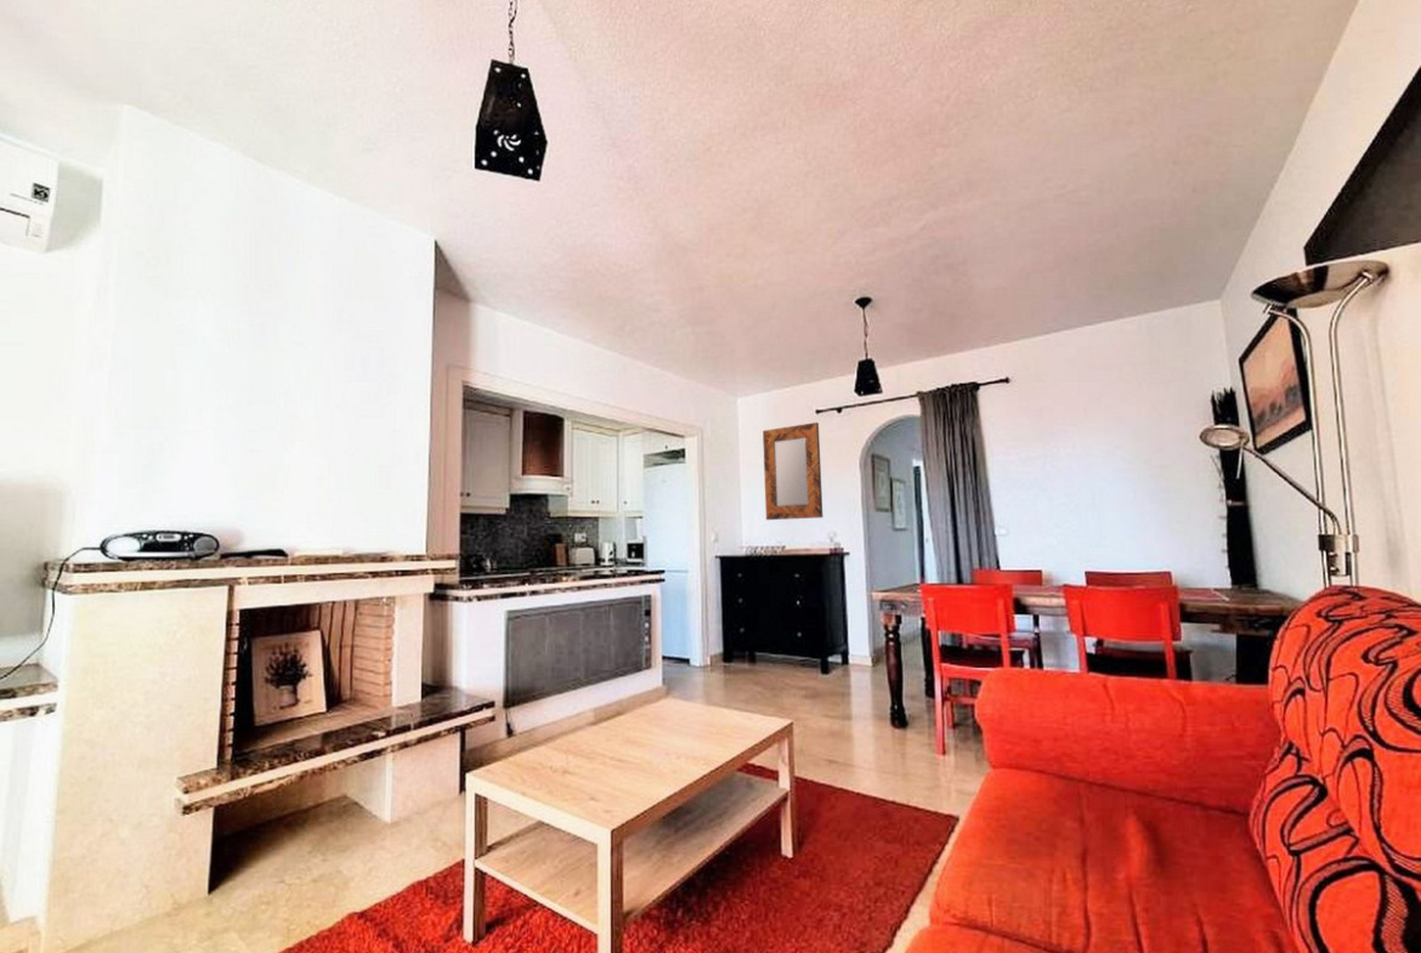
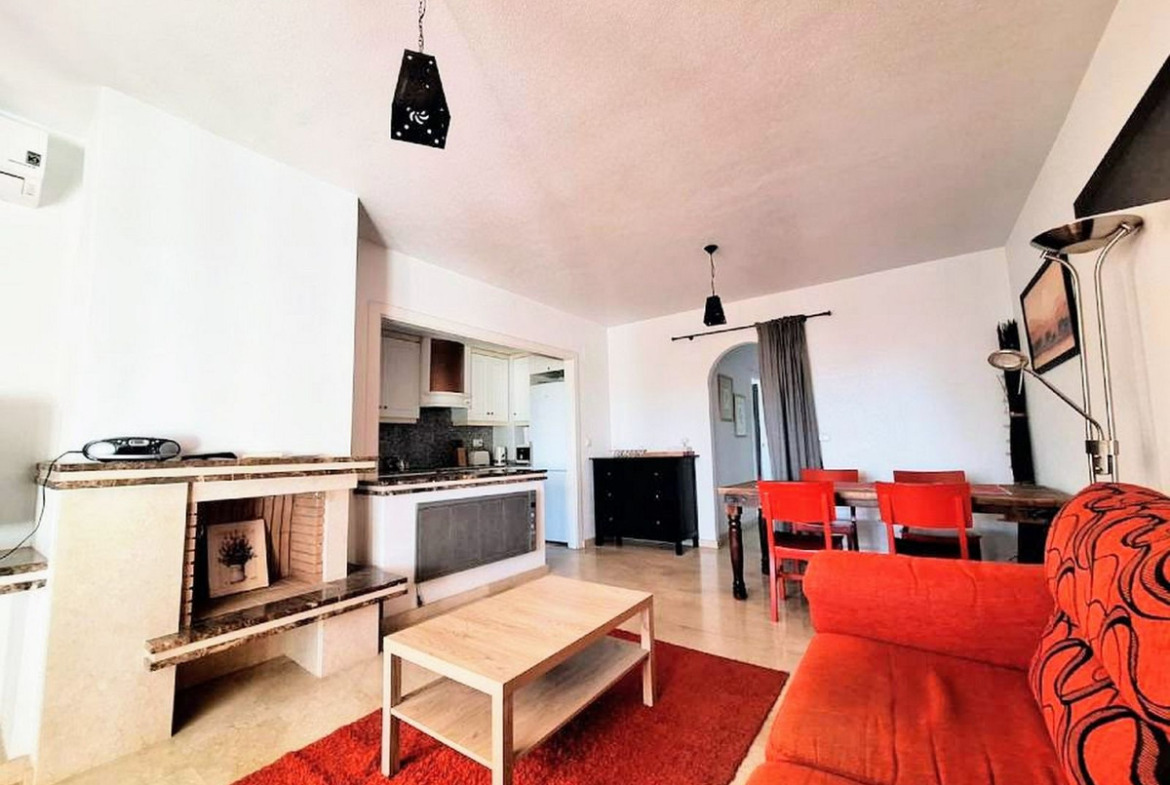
- home mirror (791, 472)
